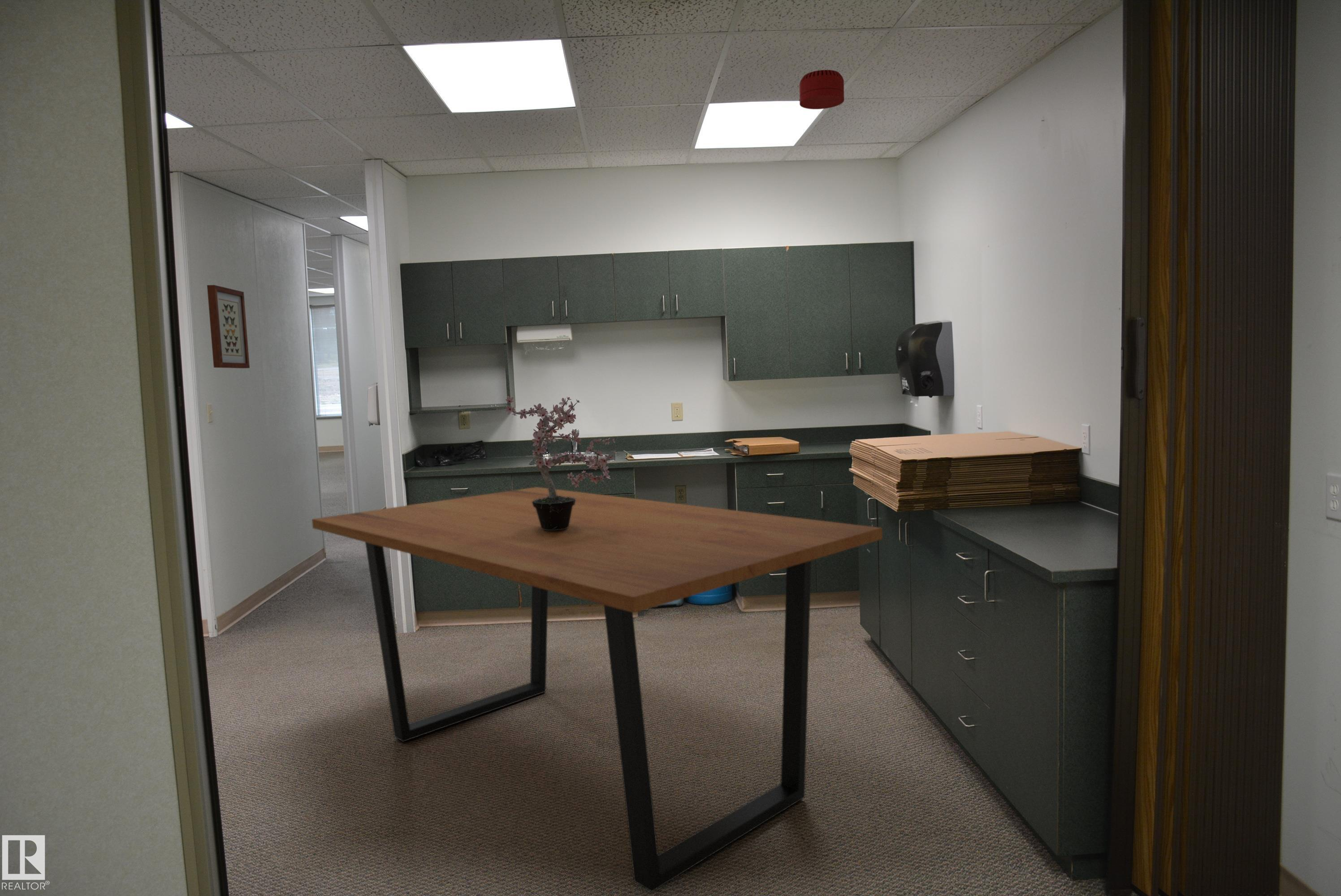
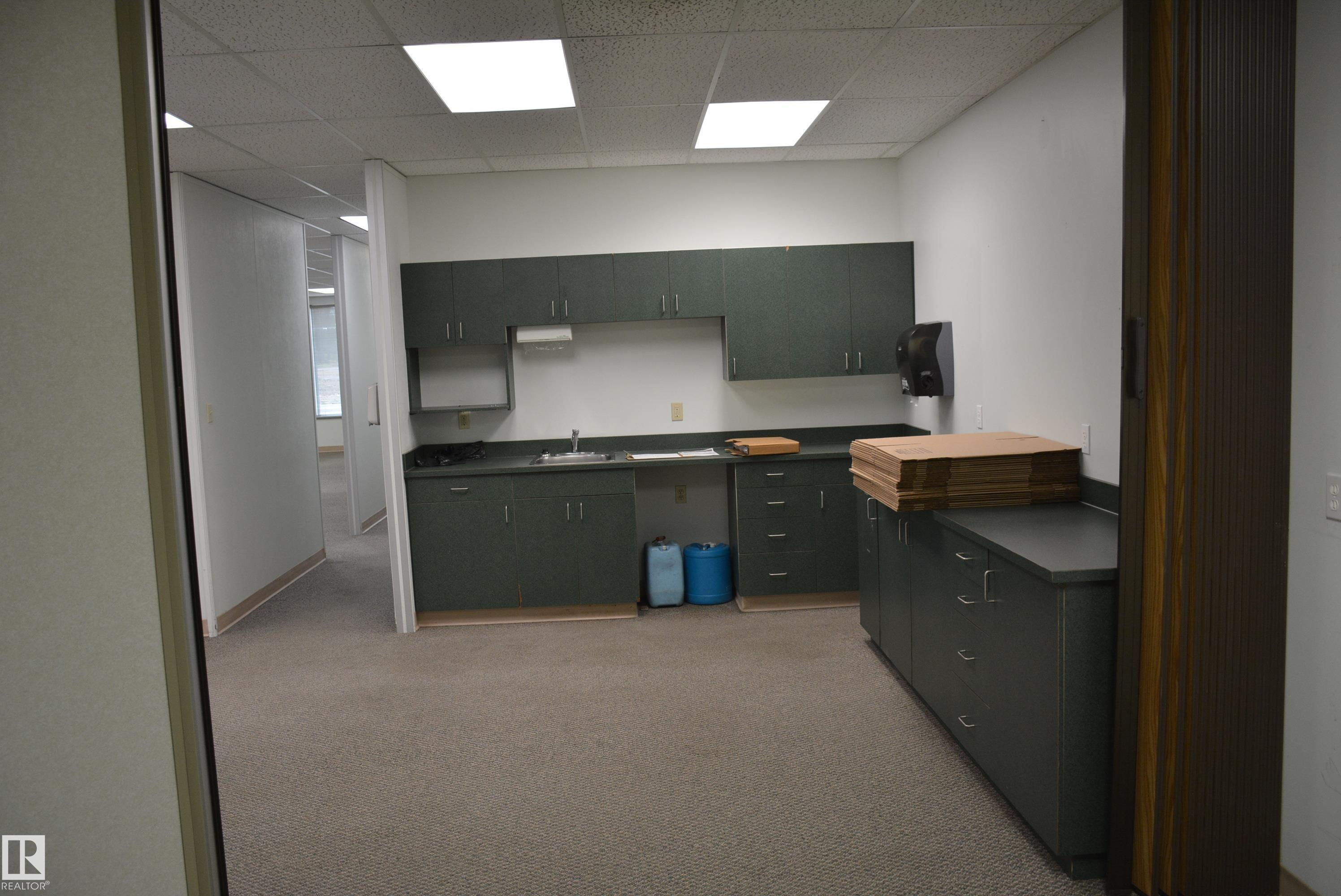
- dining table (546, 646)
- wall art (229, 328)
- potted plant (565, 461)
- smoke detector (821, 89)
